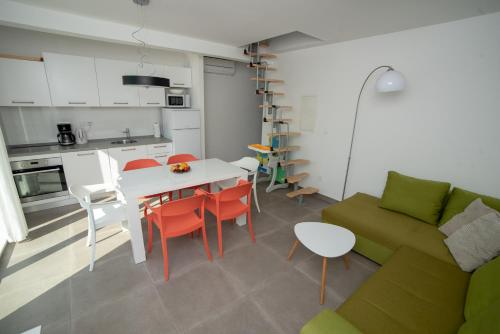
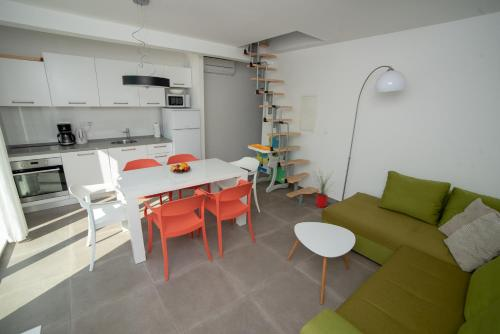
+ house plant (323, 187)
